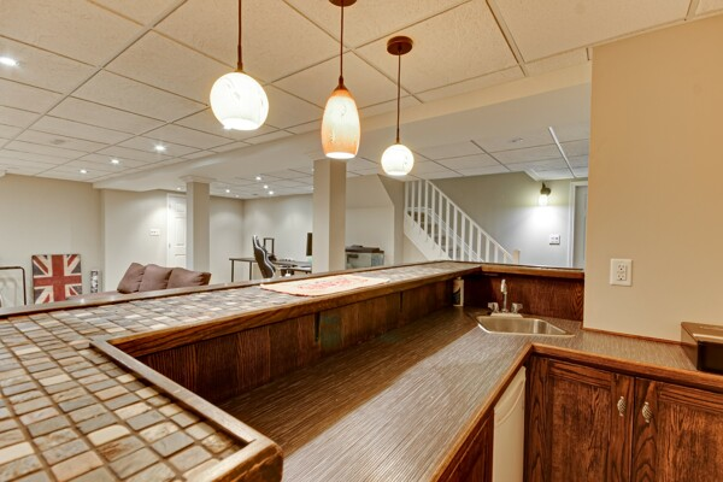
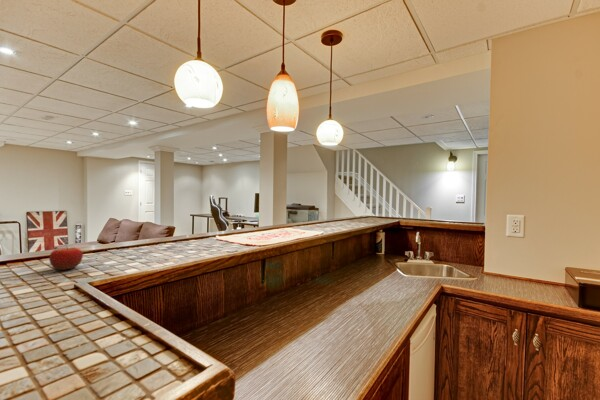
+ fruit (66, 256)
